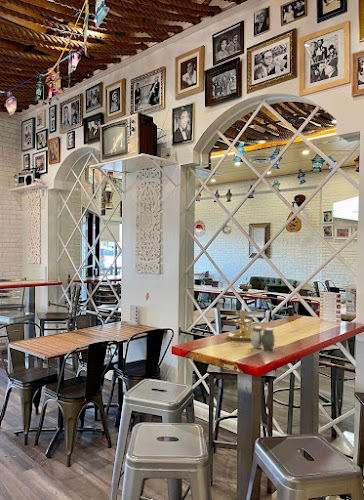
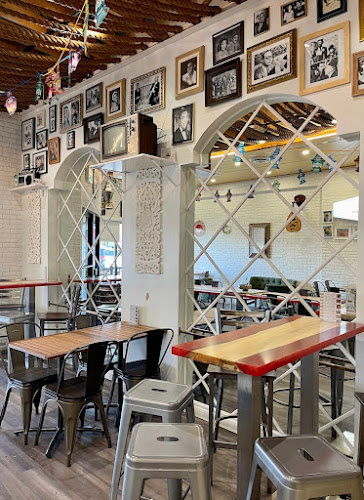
- salt and pepper shaker (262, 337)
- candle holder (244, 318)
